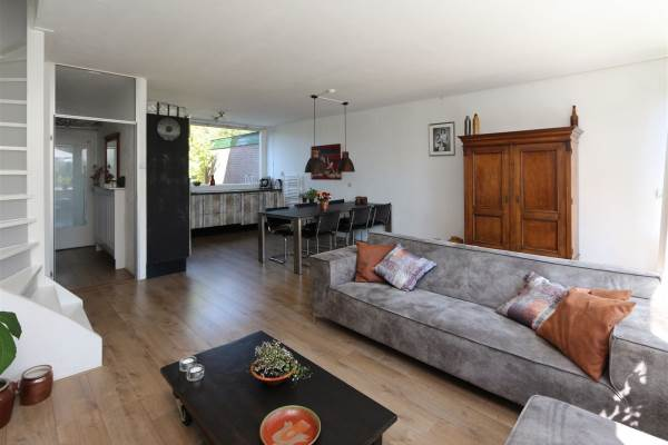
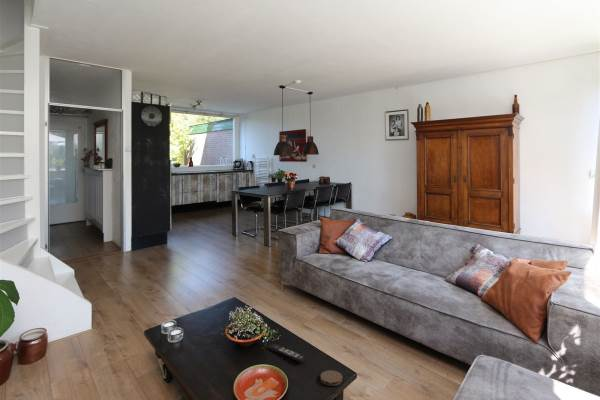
+ remote control (286, 352)
+ coaster (331, 377)
